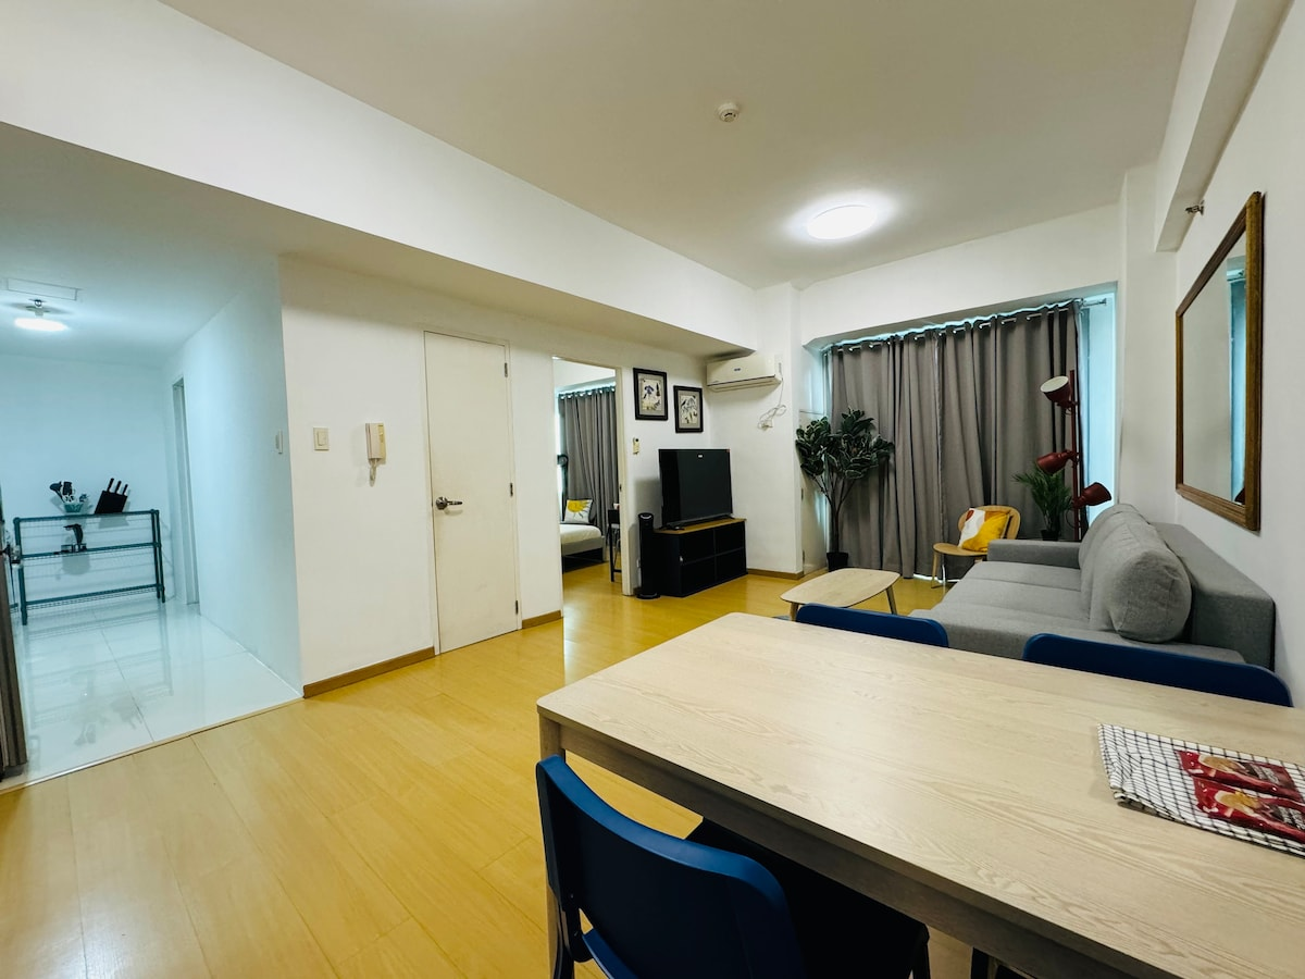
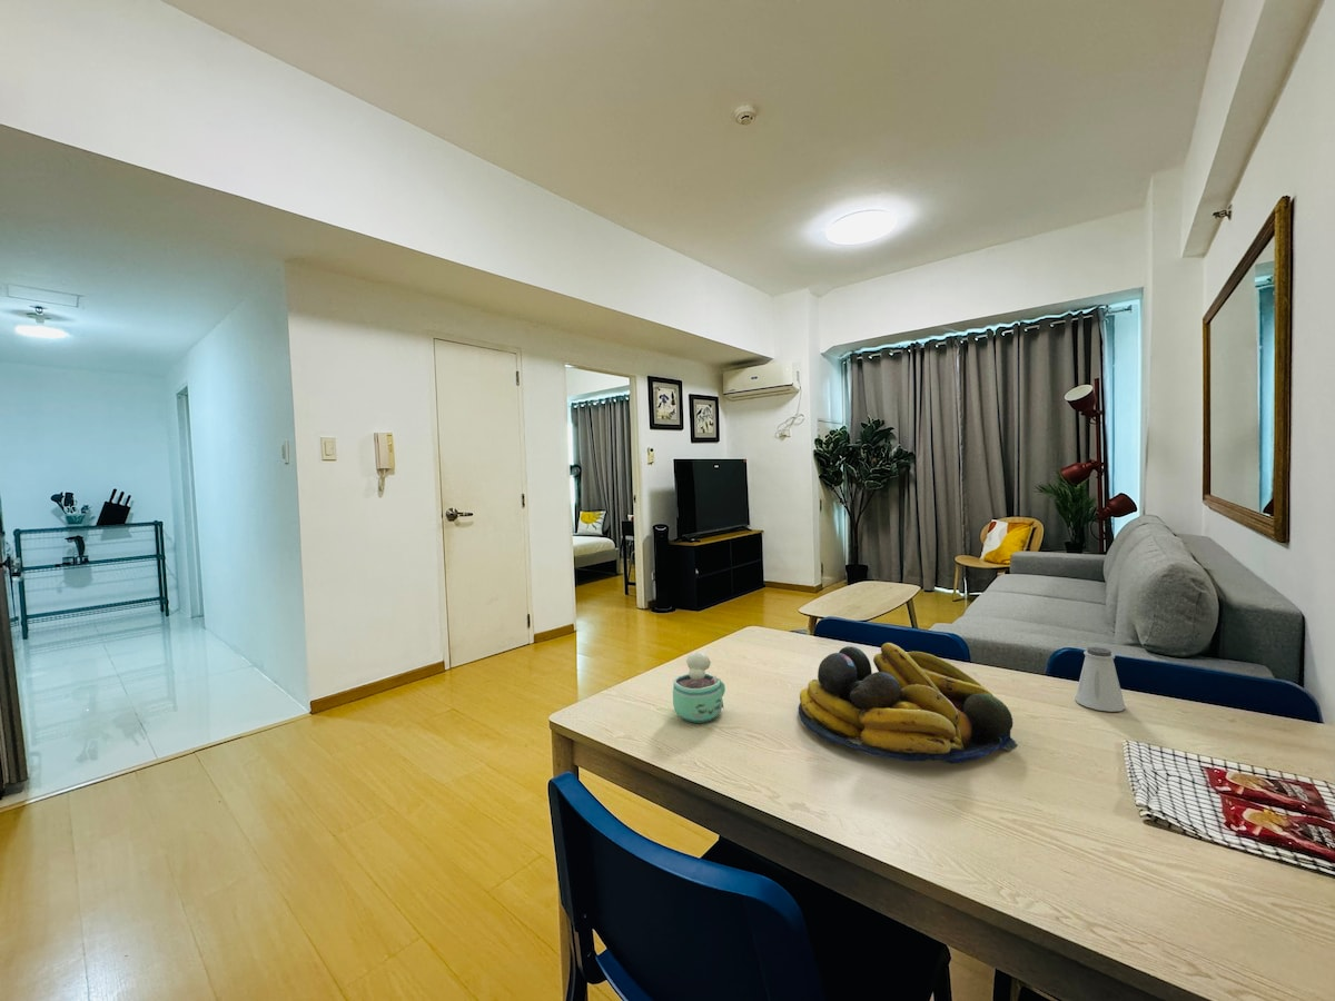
+ chocolate milk (701, 683)
+ fruit bowl (896, 684)
+ saltshaker (1099, 676)
